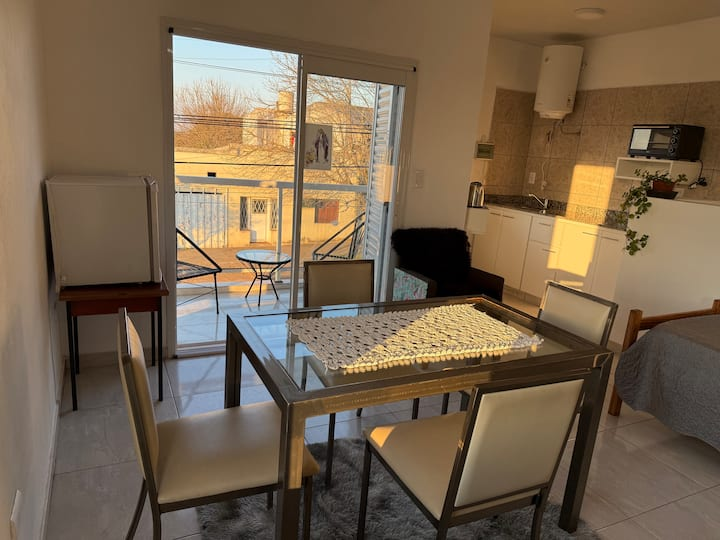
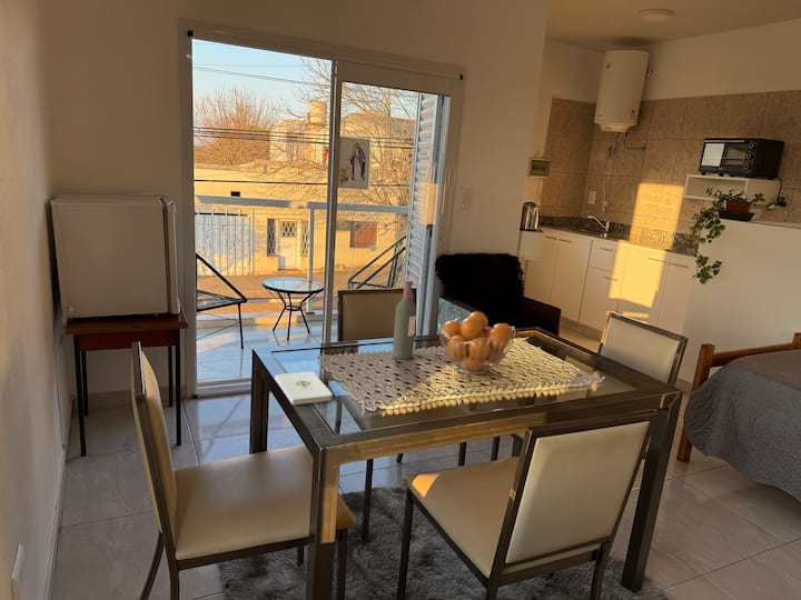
+ wine bottle (405, 319)
+ fruit basket (475, 342)
+ notepad (303, 387)
